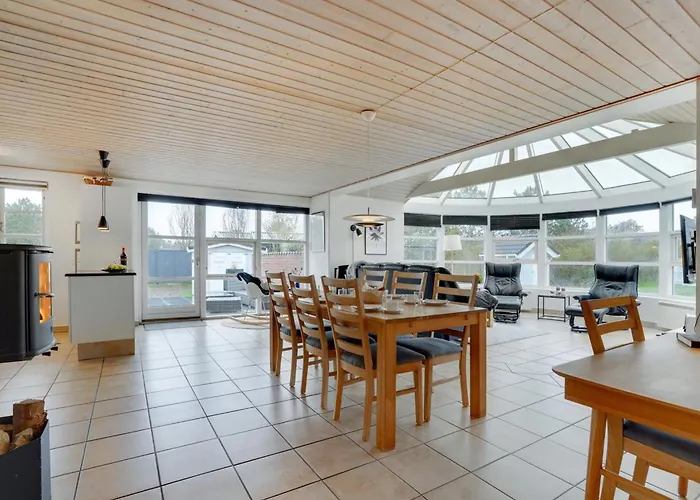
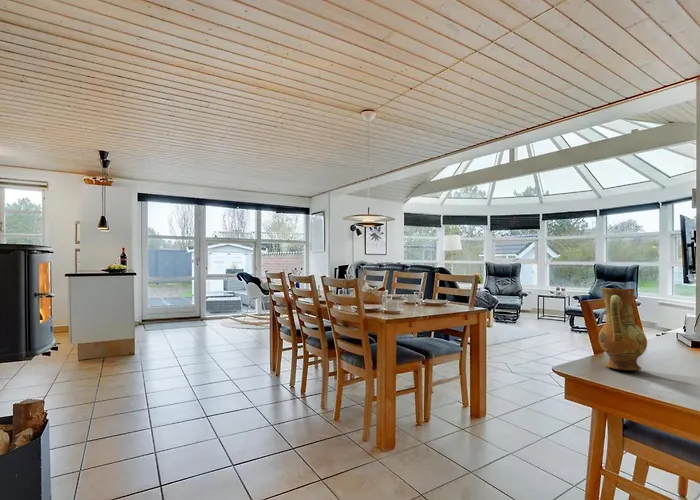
+ ceramic jug (622, 328)
